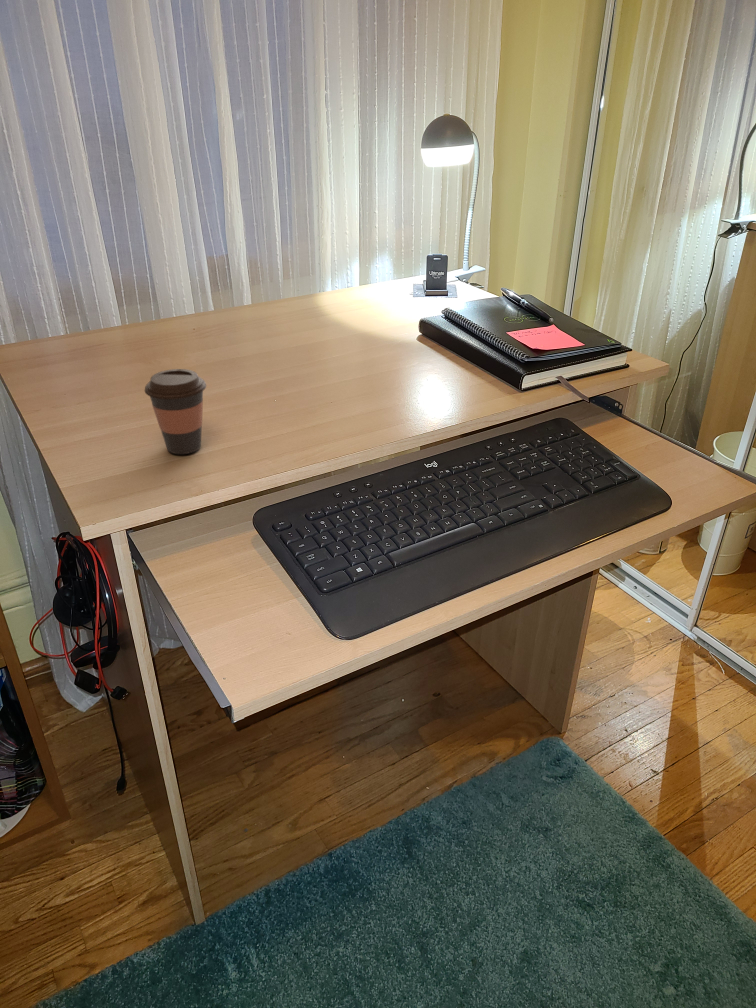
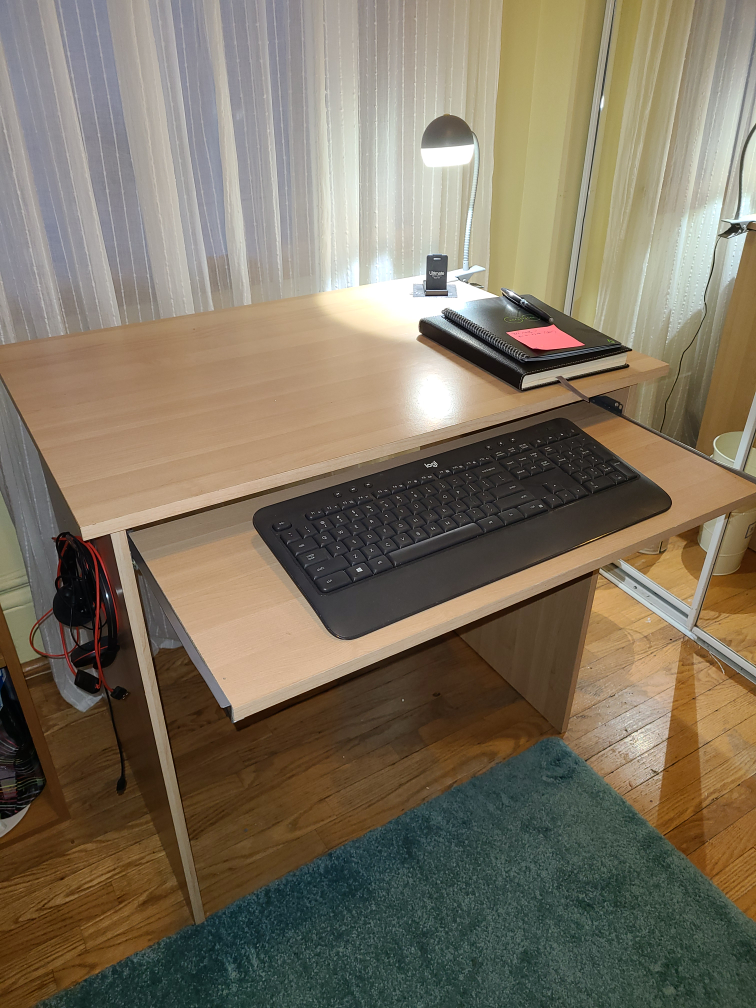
- coffee cup (179, 412)
